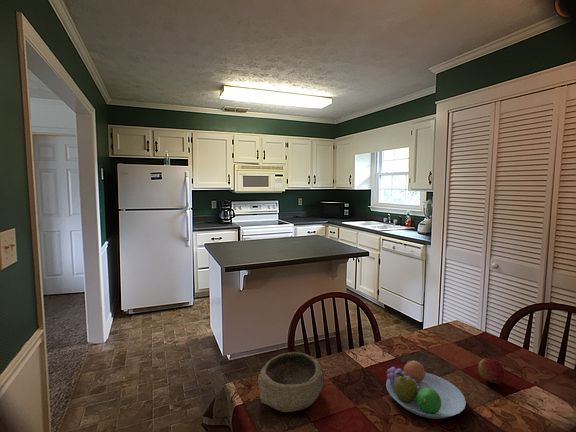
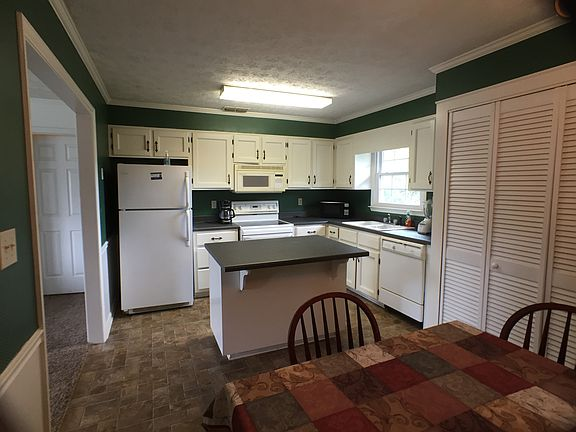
- apple (491, 370)
- bowl (291, 381)
- fruit bowl (423, 385)
